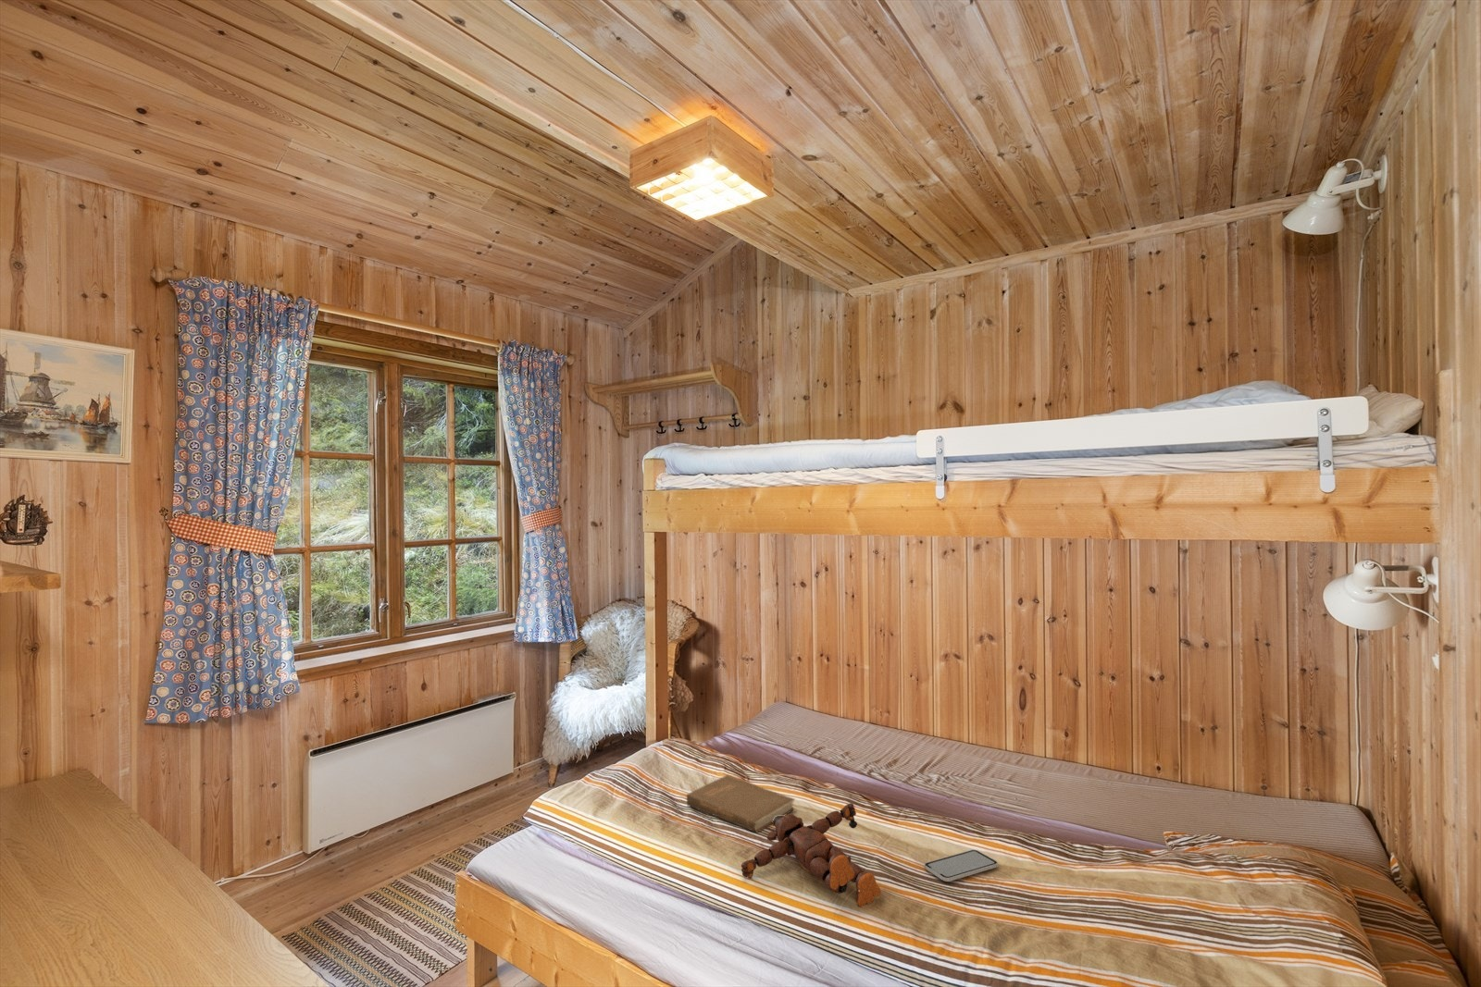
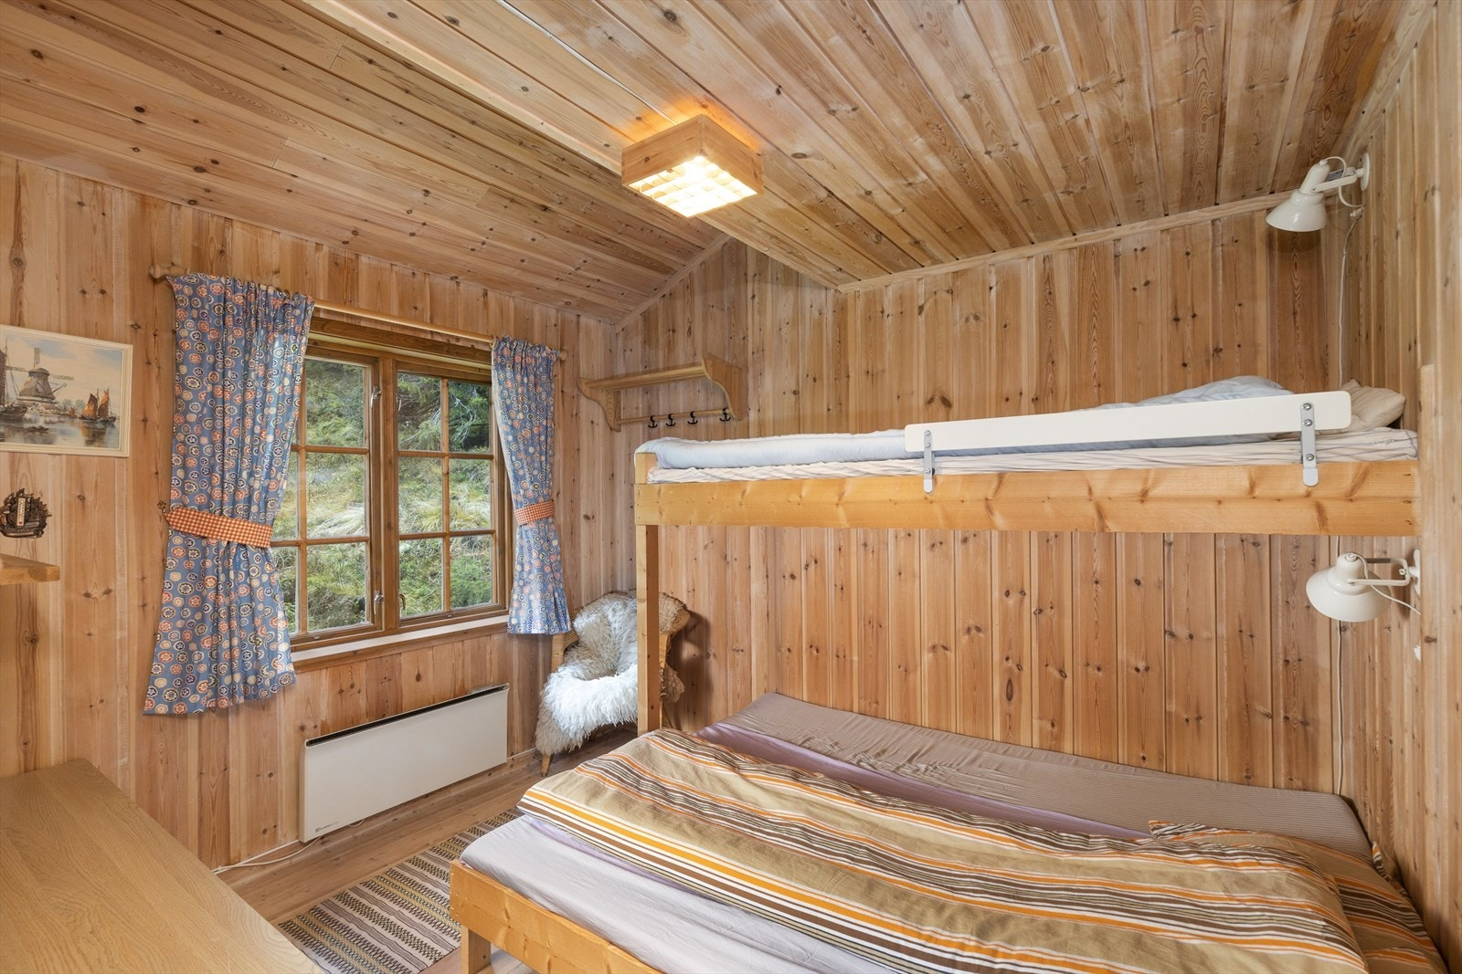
- book (739, 802)
- smartphone (961, 865)
- teddy bear (814, 847)
